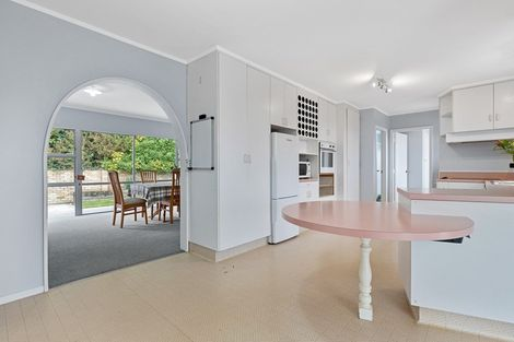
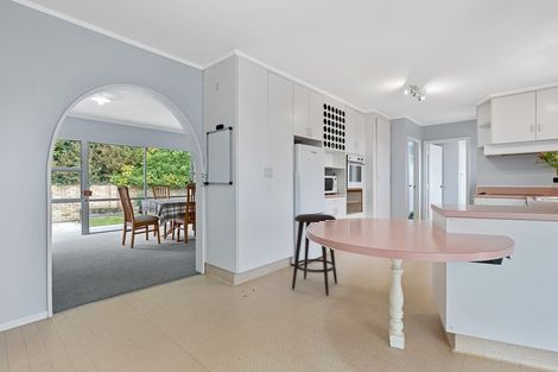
+ stool (307, 251)
